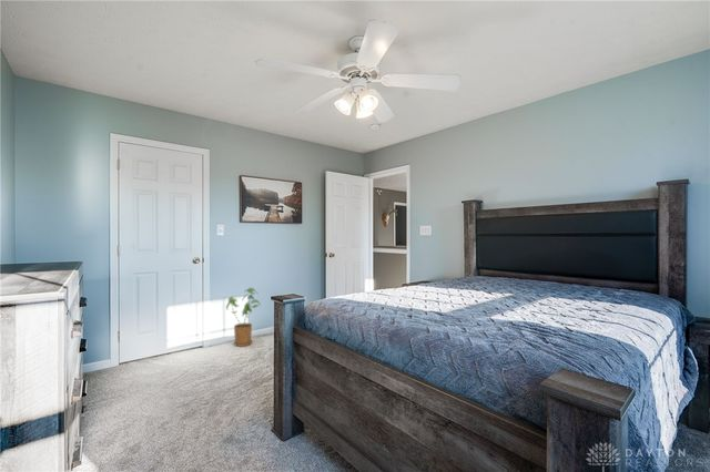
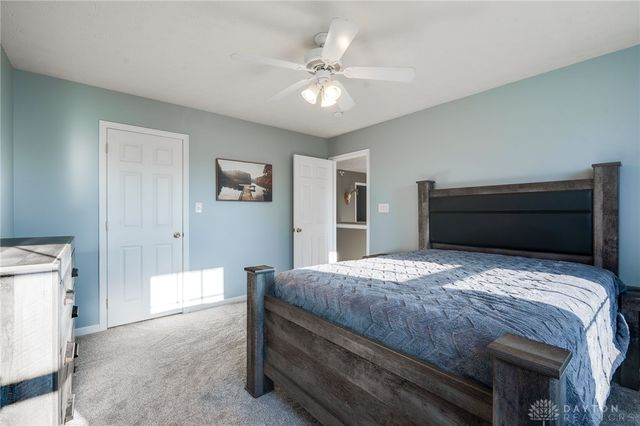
- house plant (245, 316)
